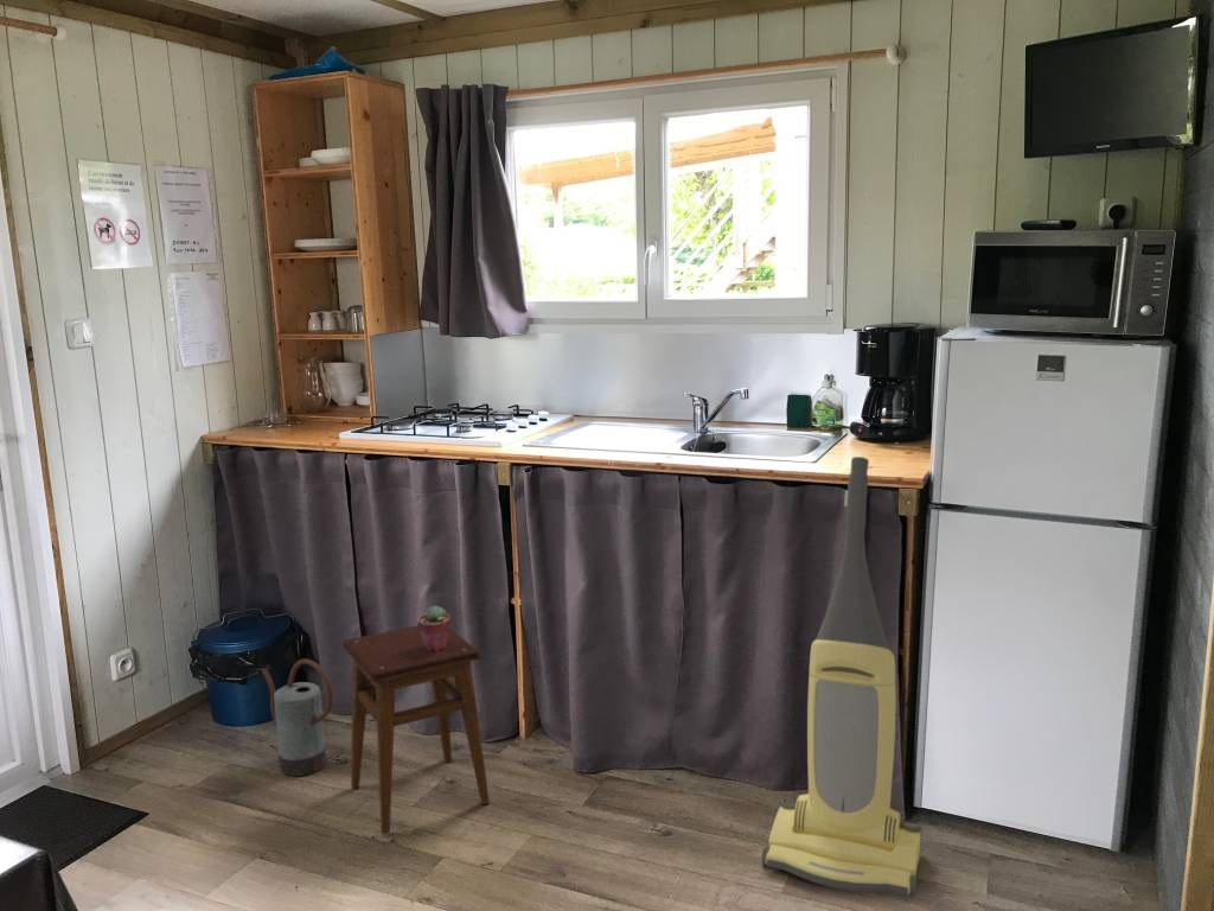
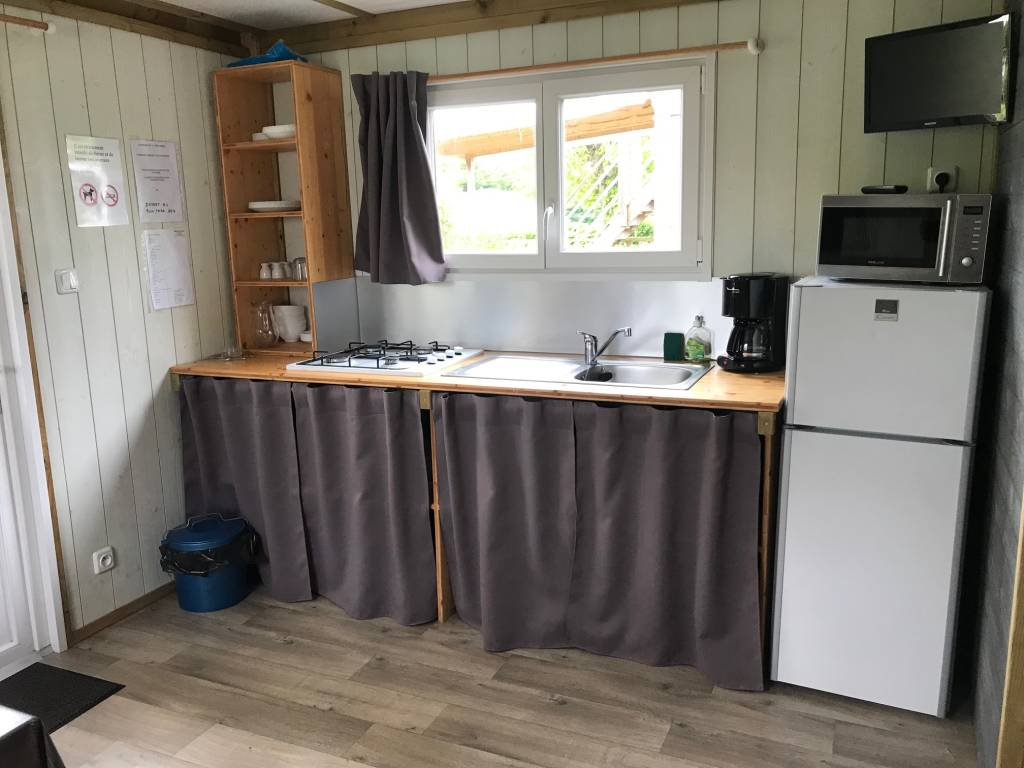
- stool (414, 720)
- watering can (298, 711)
- potted succulent (434, 625)
- vacuum cleaner (848, 667)
